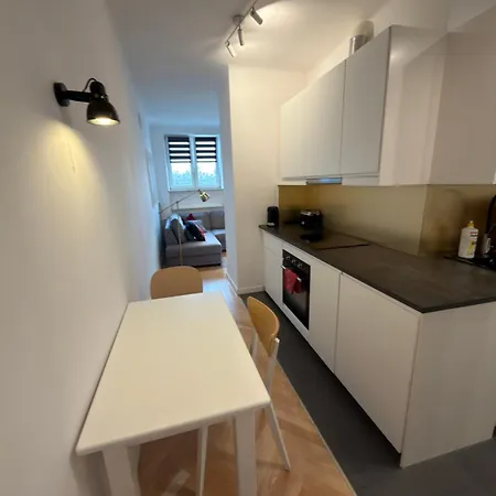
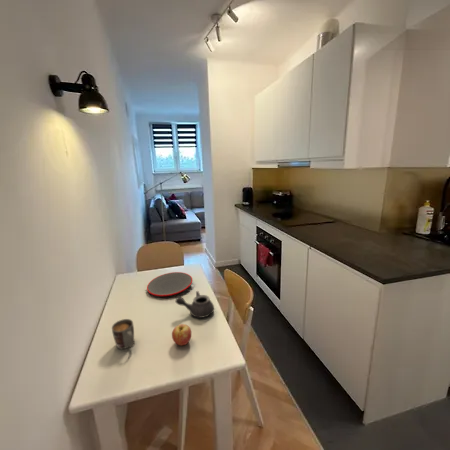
+ teapot (194, 303)
+ mug (126, 336)
+ fruit (181, 334)
+ plate (170, 284)
